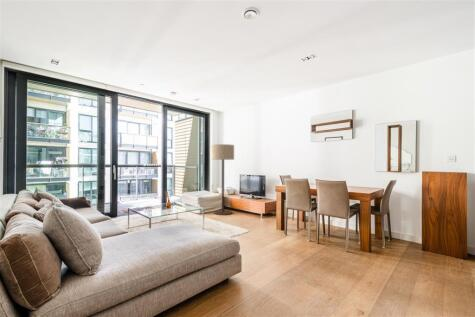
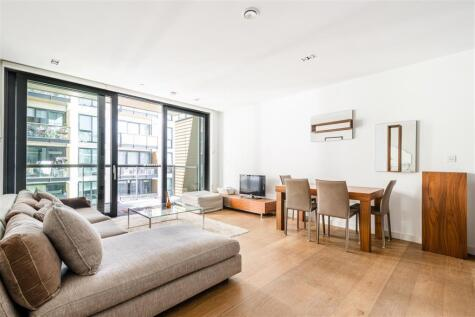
- floor lamp (222, 179)
